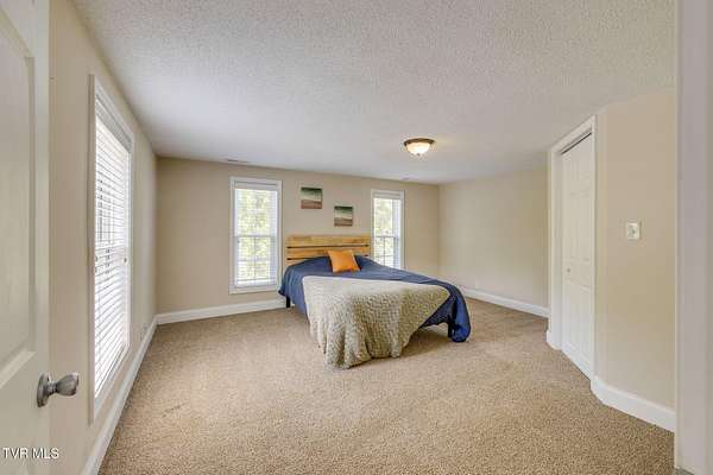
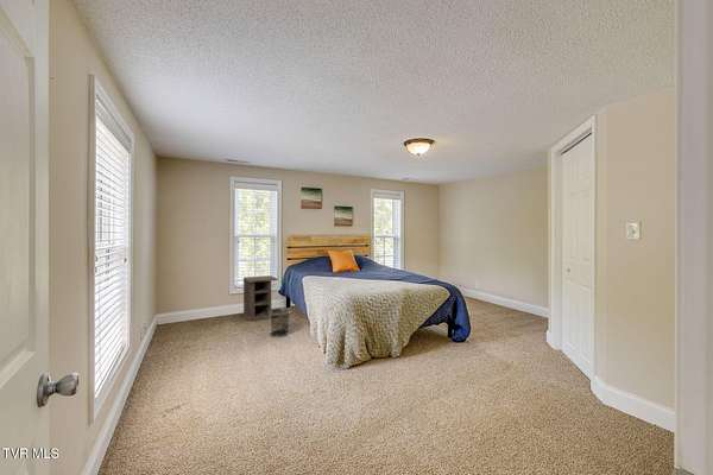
+ waste bin (279, 322)
+ nightstand (260, 296)
